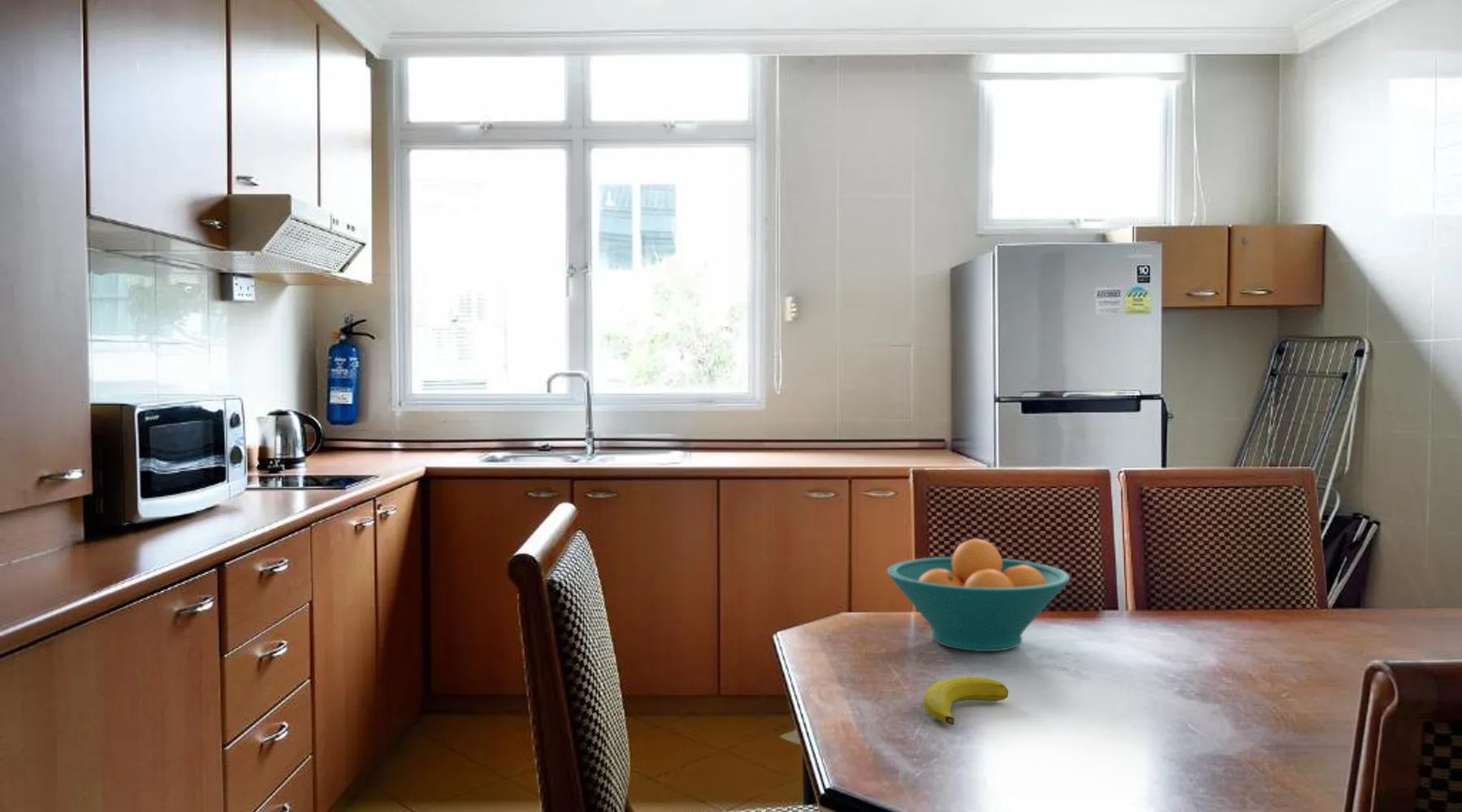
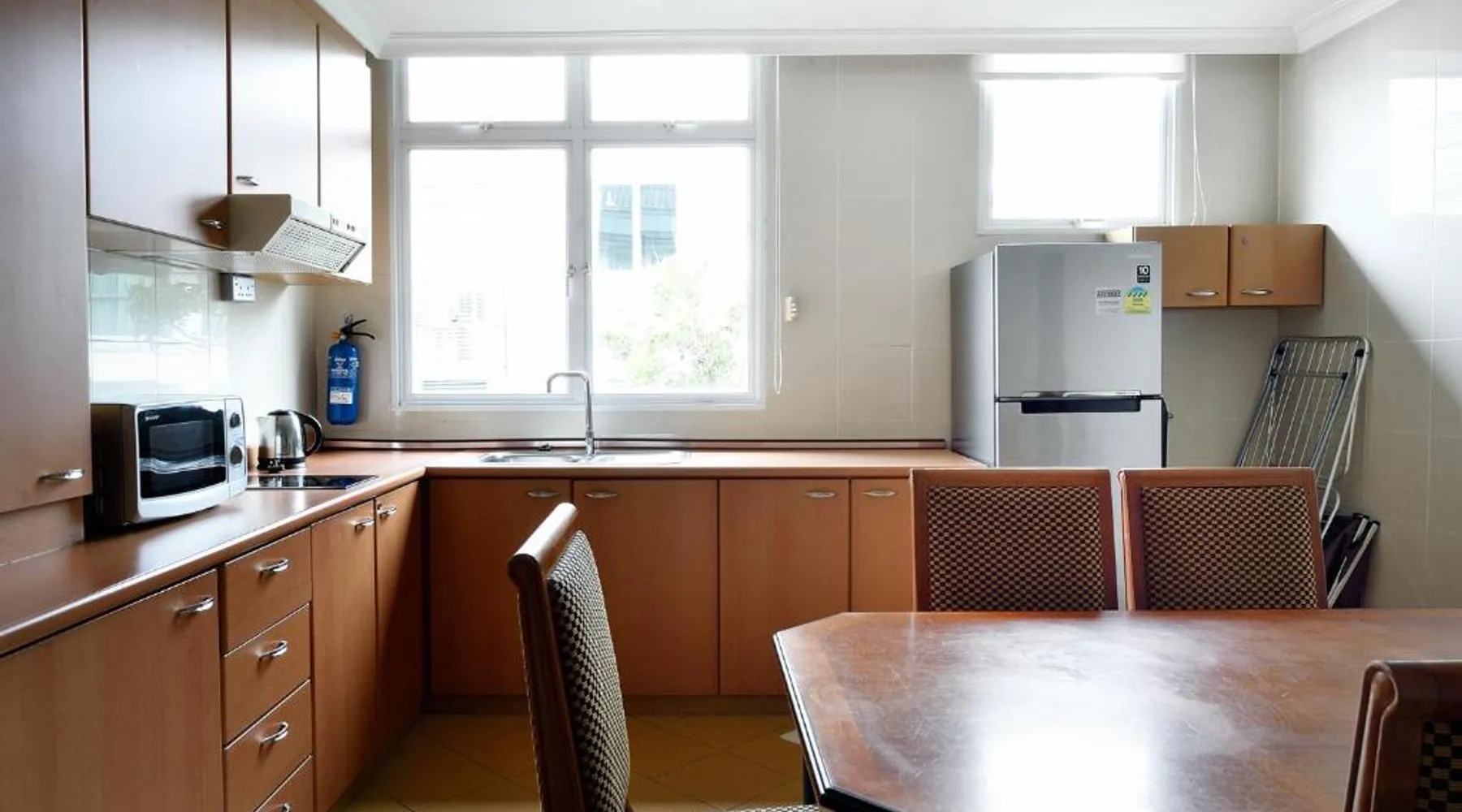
- banana (960, 696)
- fruit bowl (976, 590)
